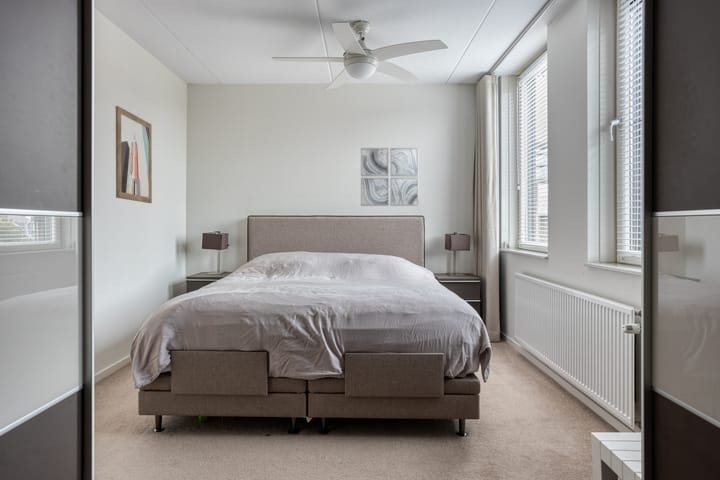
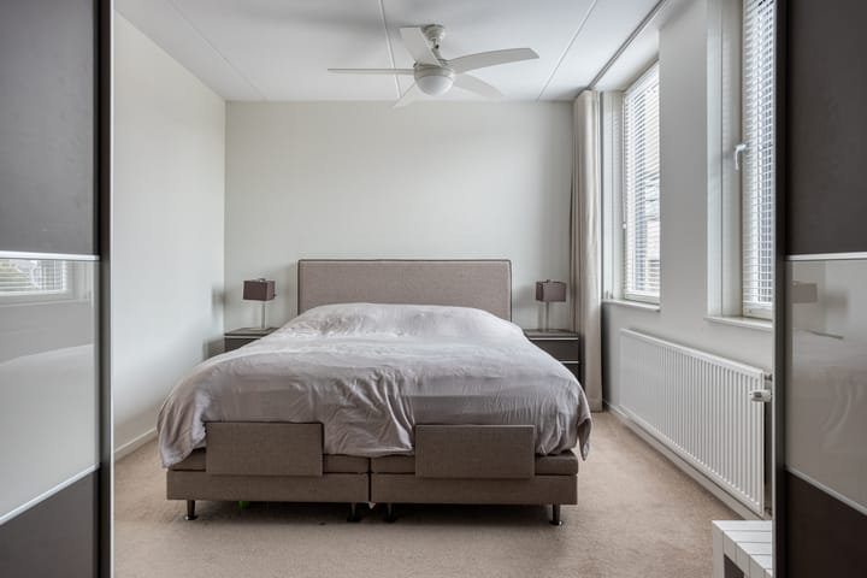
- wall art (135, 158)
- wall art (390, 175)
